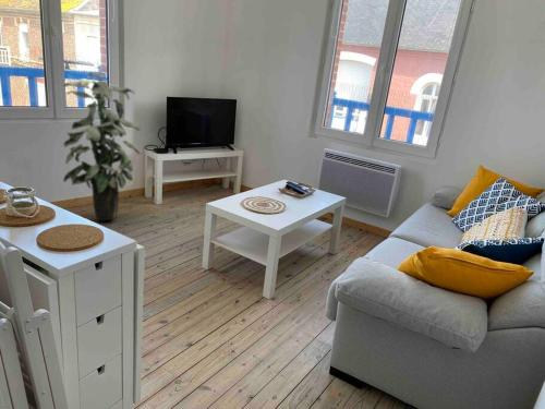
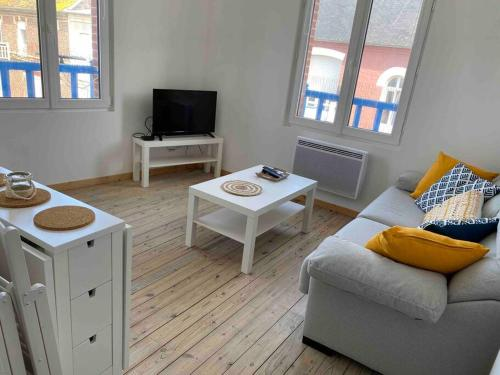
- indoor plant (100, 148)
